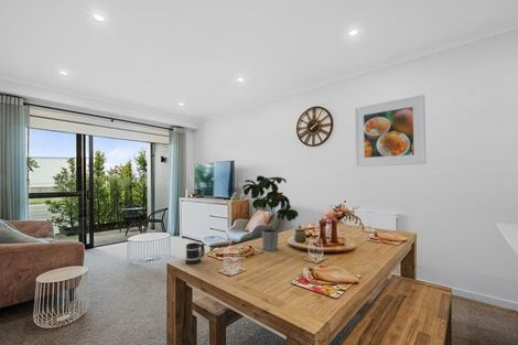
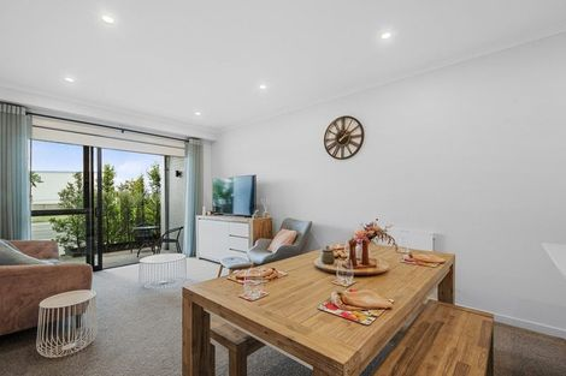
- potted plant (269, 214)
- mug (195, 252)
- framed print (387, 133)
